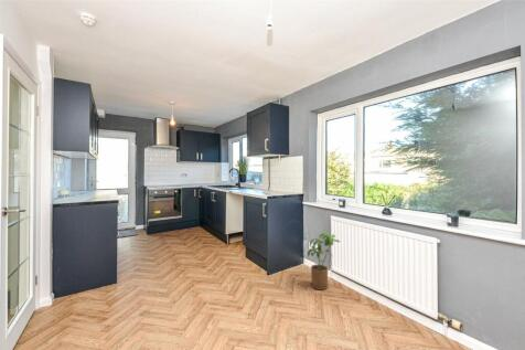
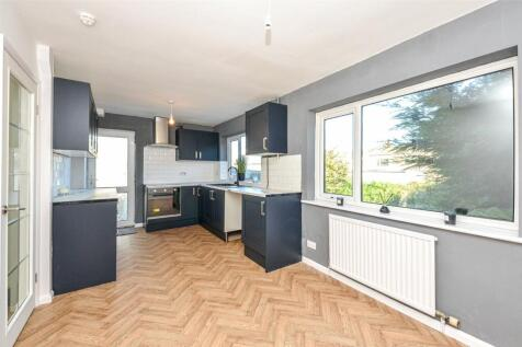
- house plant (319, 259)
